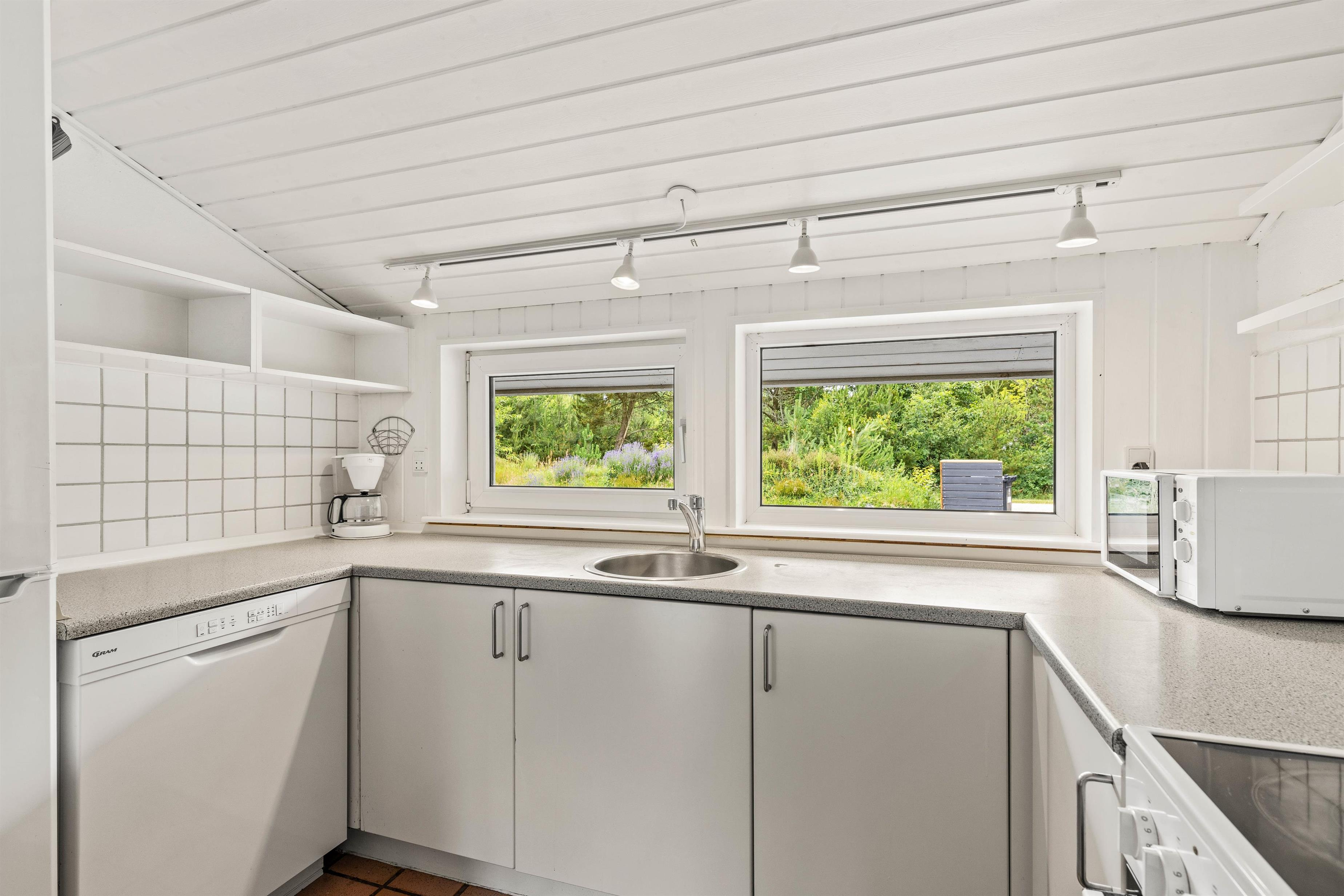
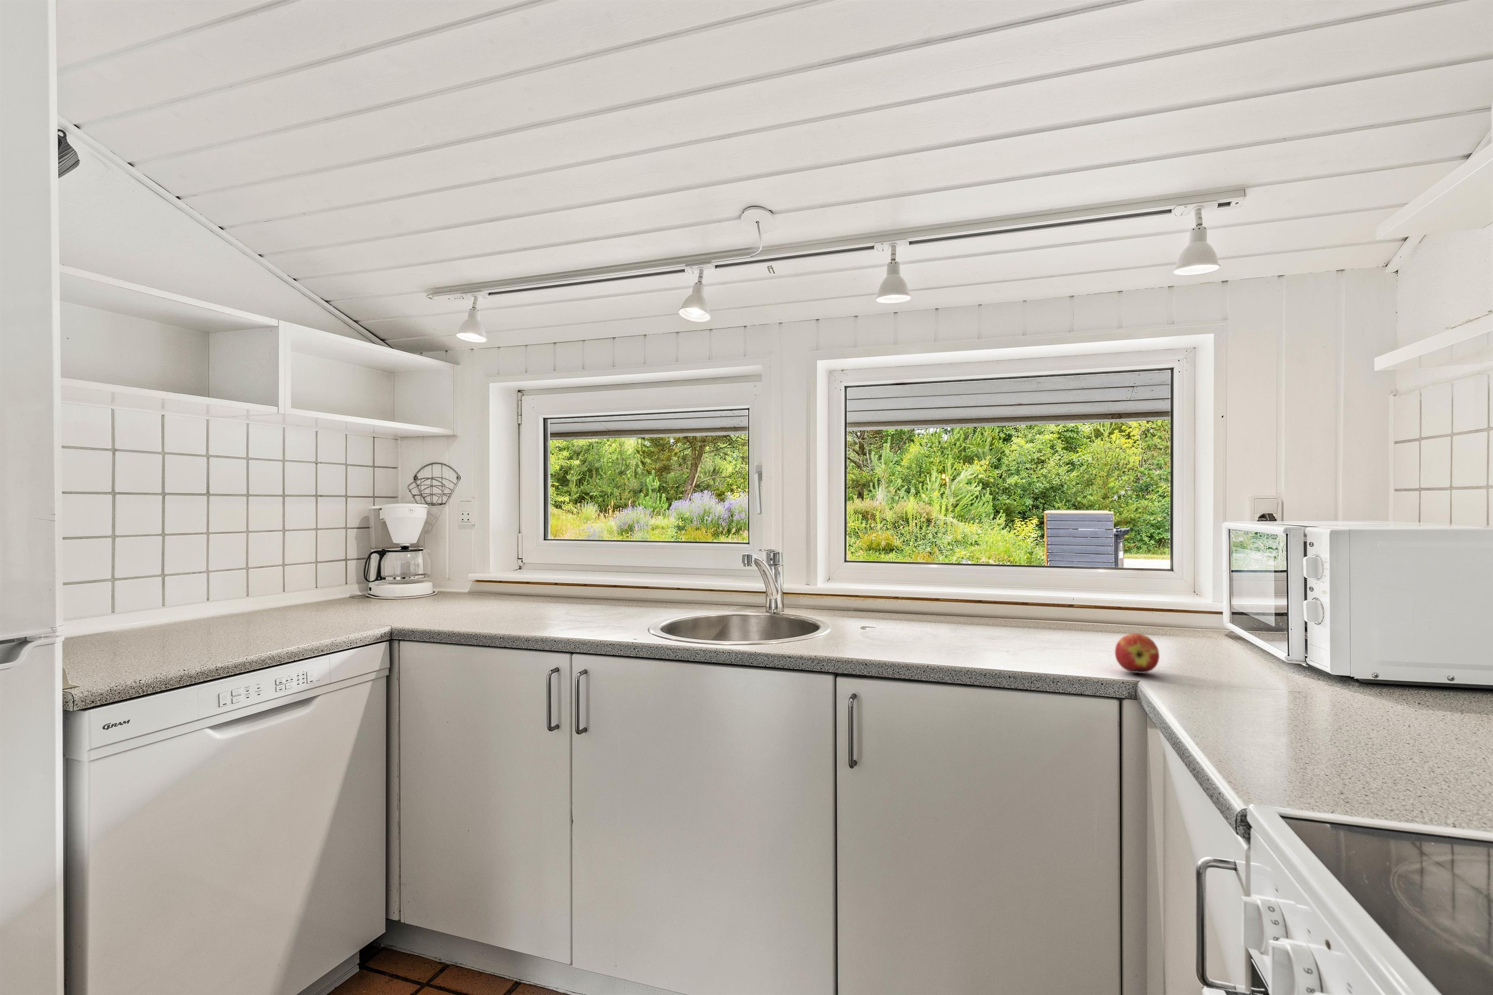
+ apple (1136, 653)
